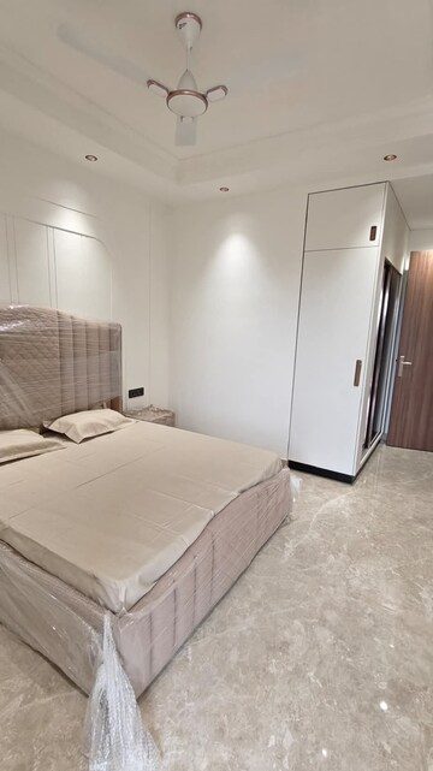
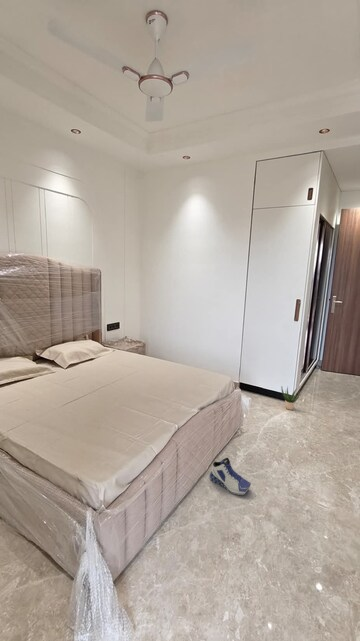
+ sneaker (228, 473)
+ potted plant (289, 396)
